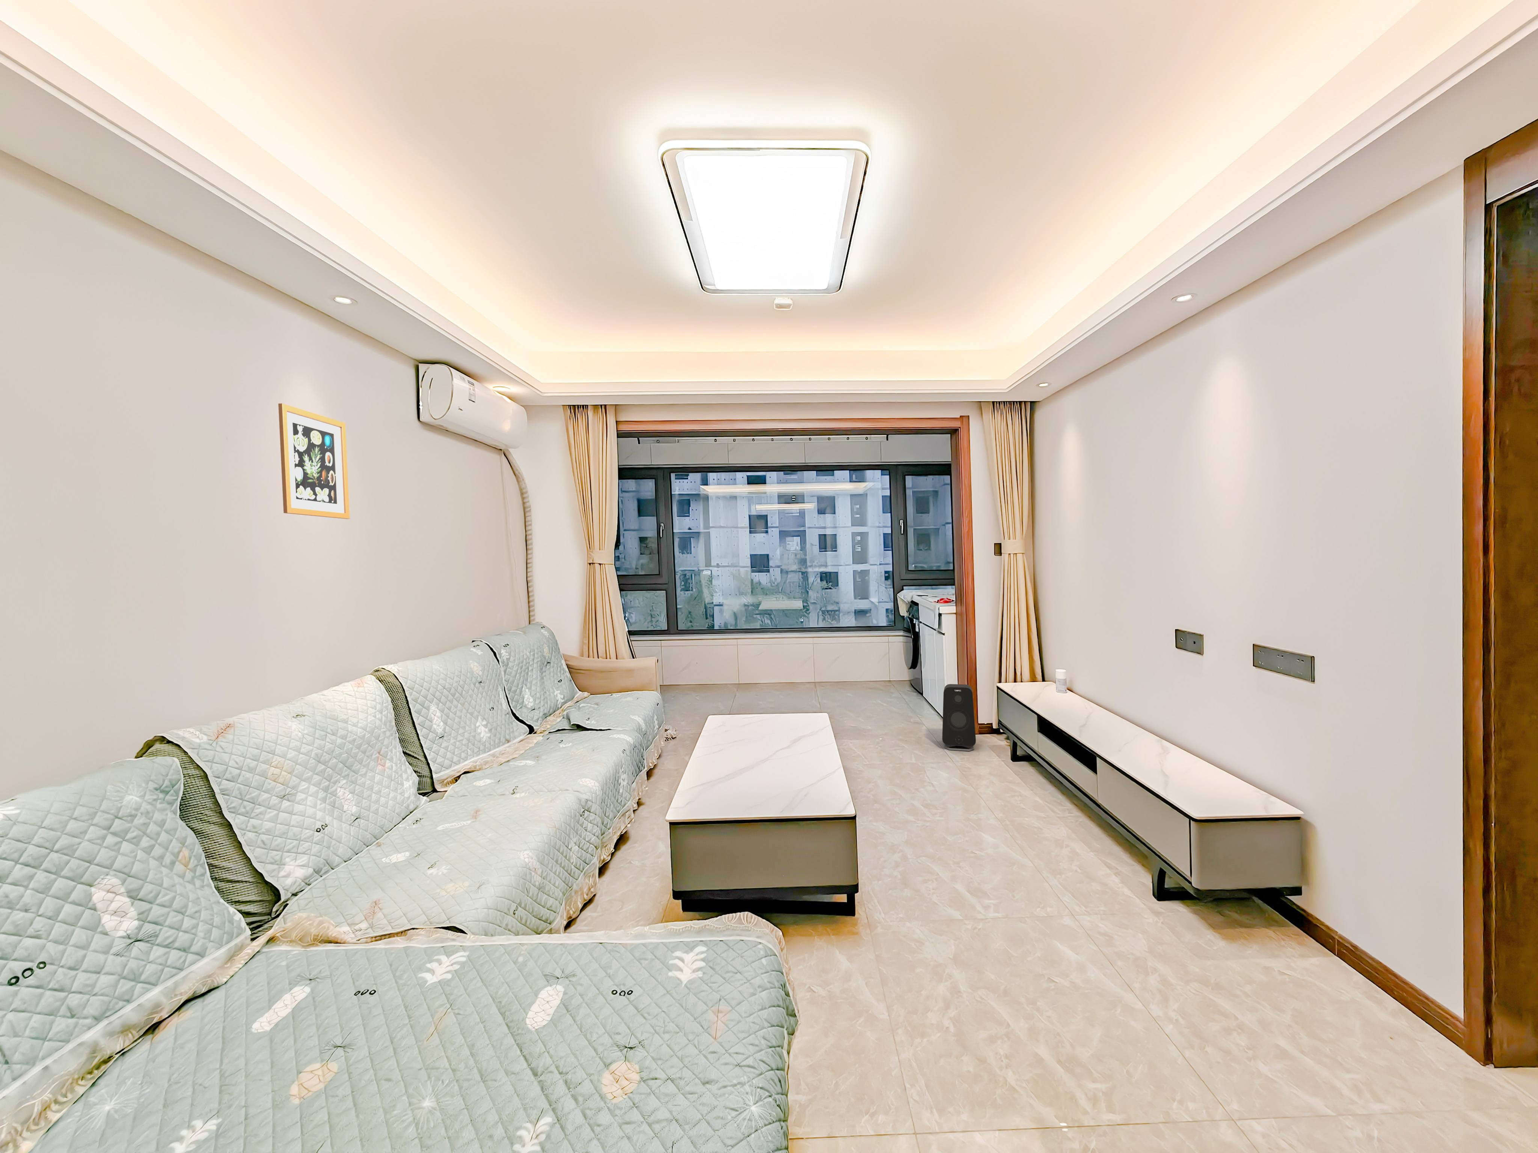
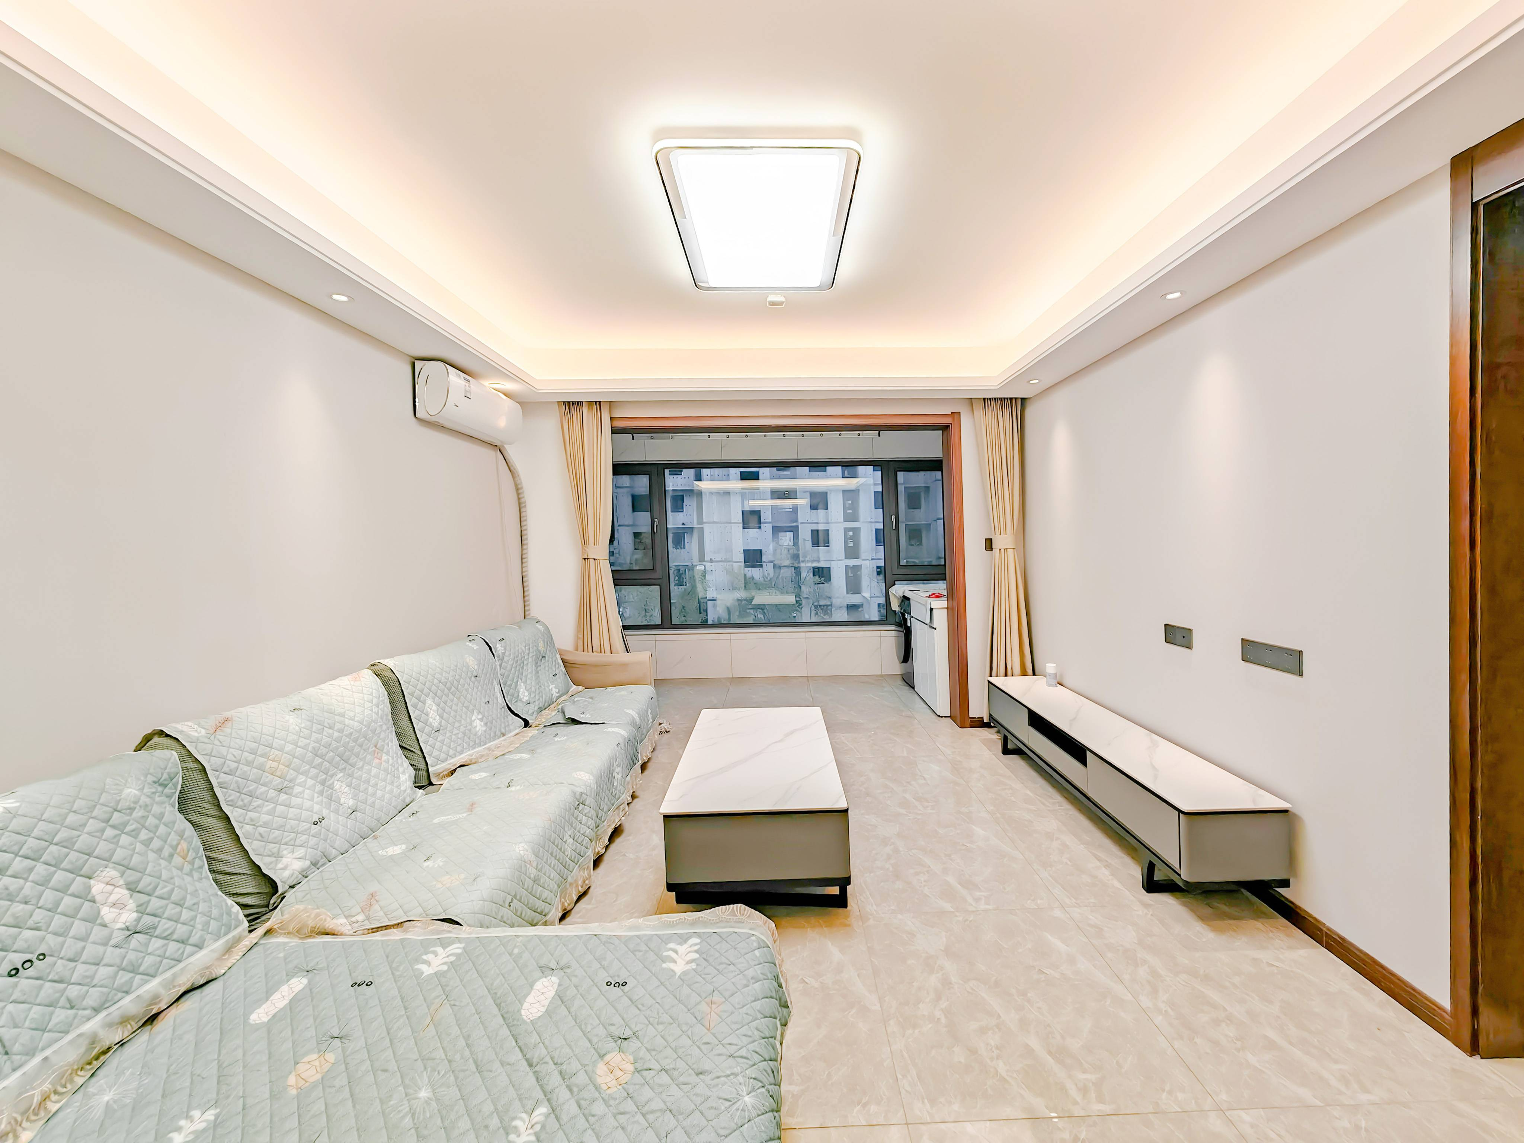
- wall art (316, 465)
- speaker (958, 716)
